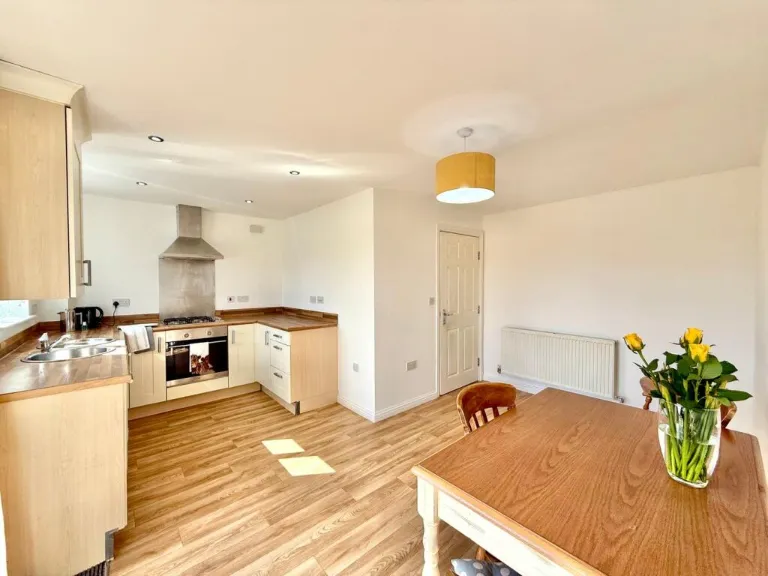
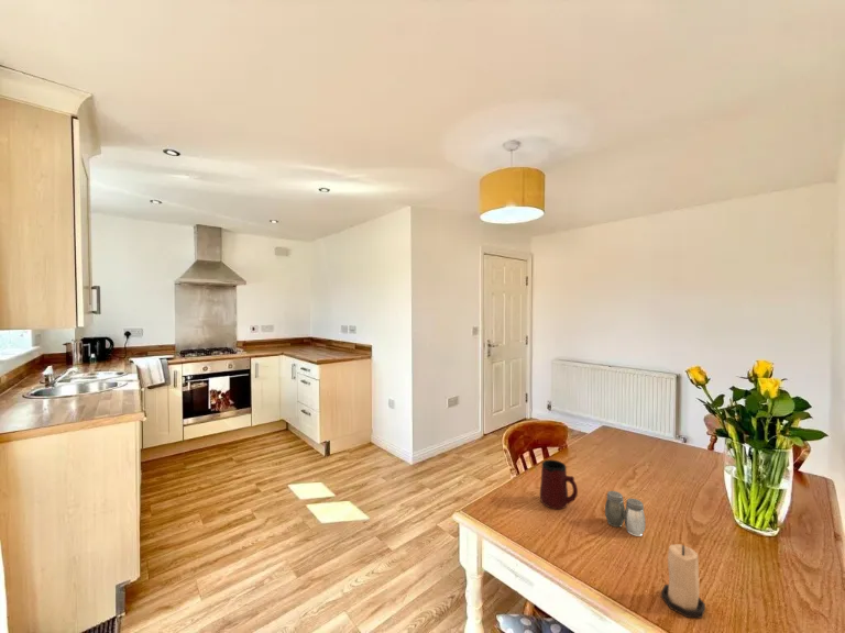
+ mug (558, 485)
+ candle (682, 574)
+ salt and pepper shaker (624, 512)
